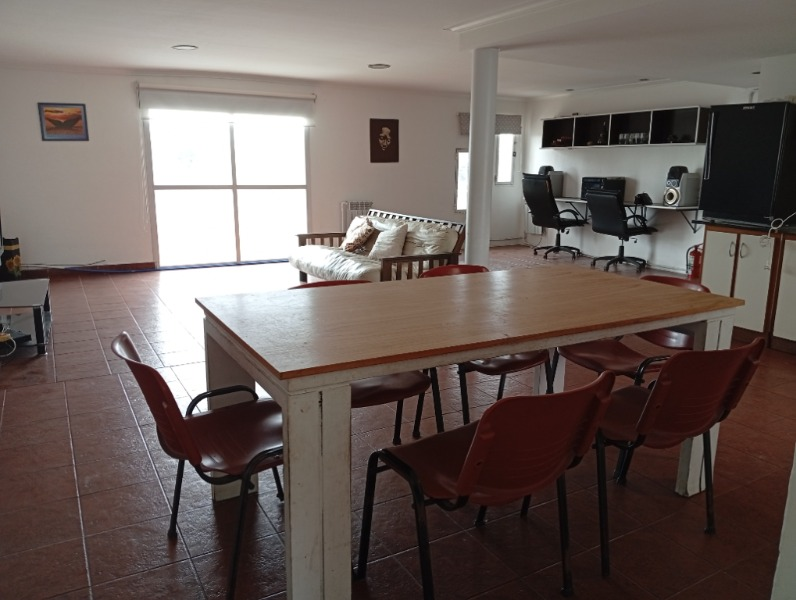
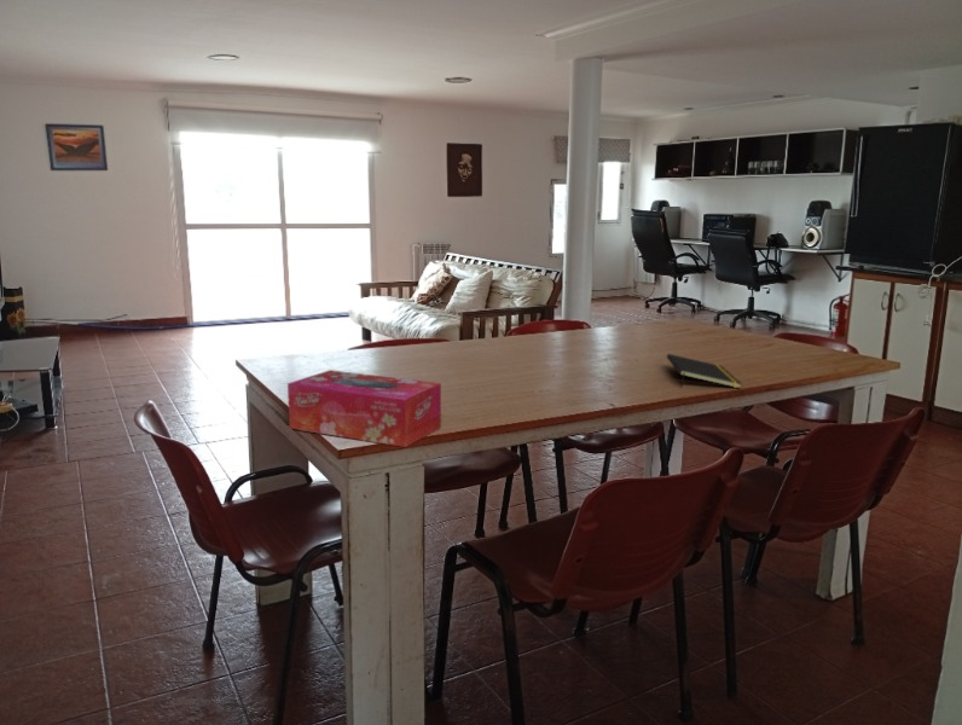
+ notepad (702, 370)
+ tissue box (365, 405)
